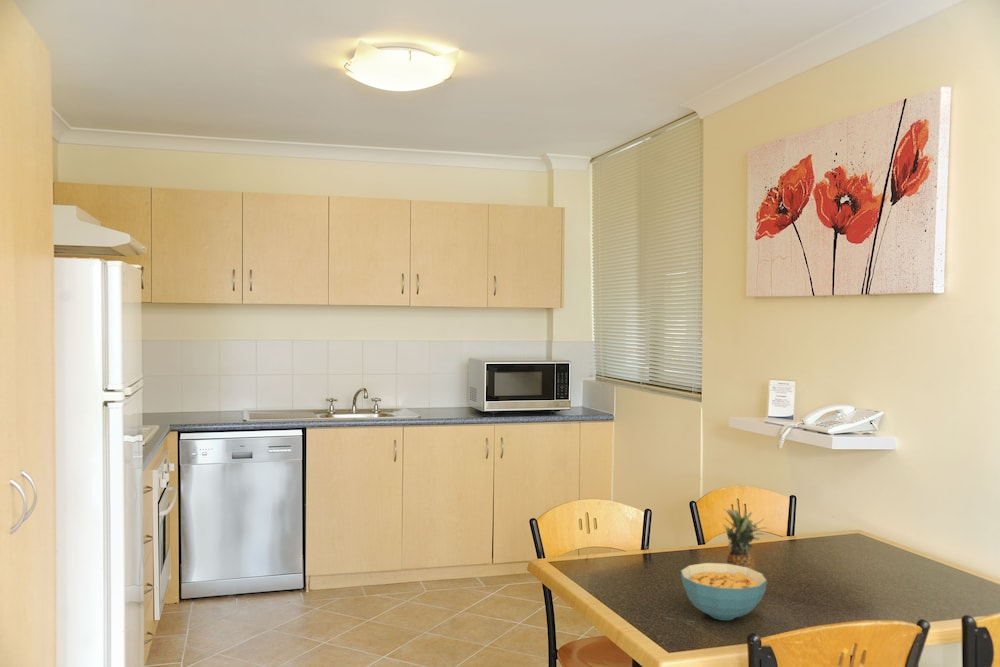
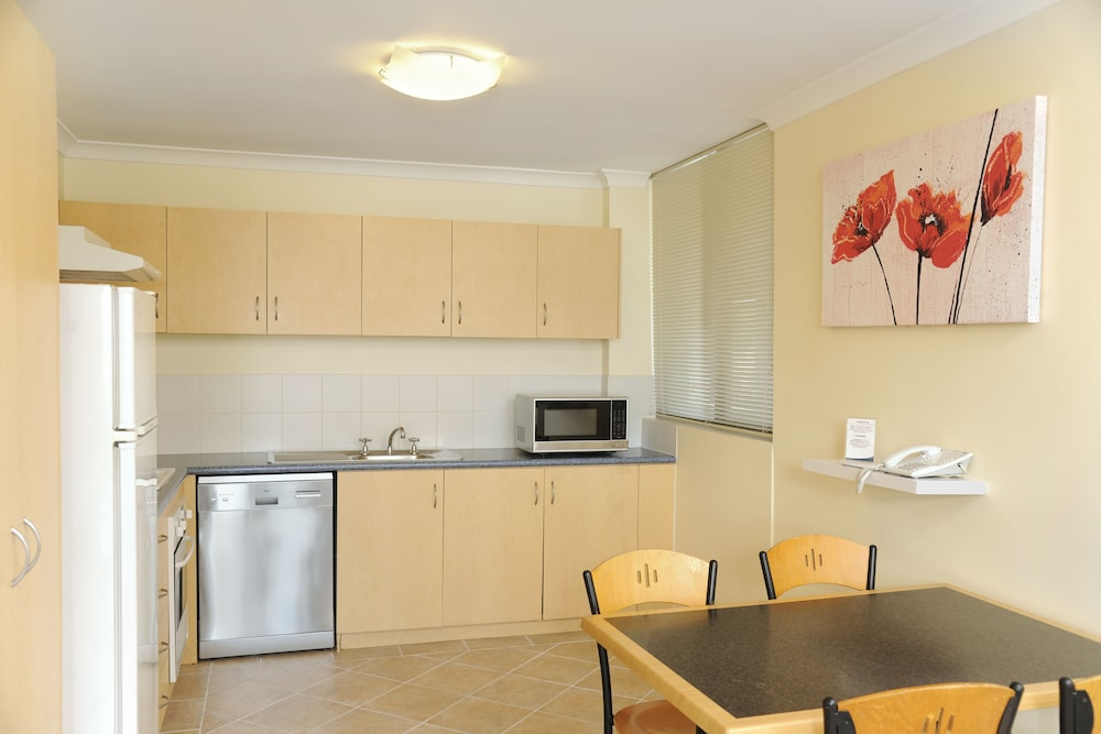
- fruit (744, 548)
- cereal bowl (722, 595)
